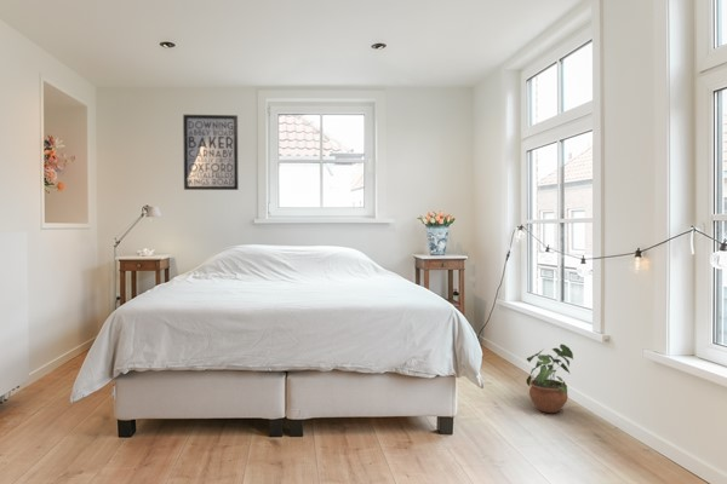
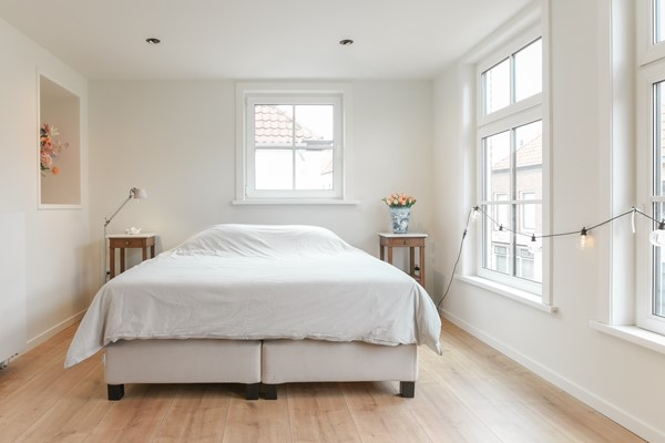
- potted plant (553, 375)
- wall art (211, 152)
